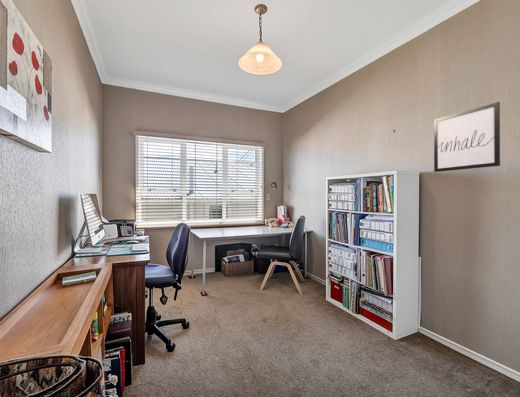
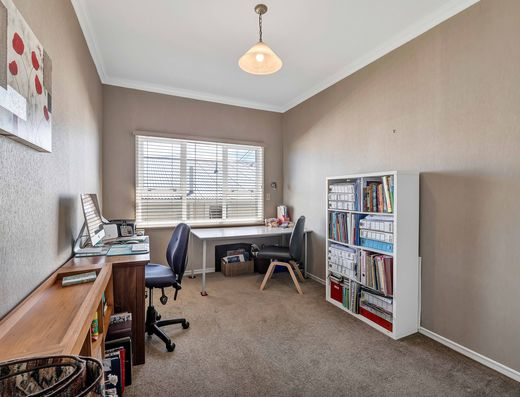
- wall art (463, 140)
